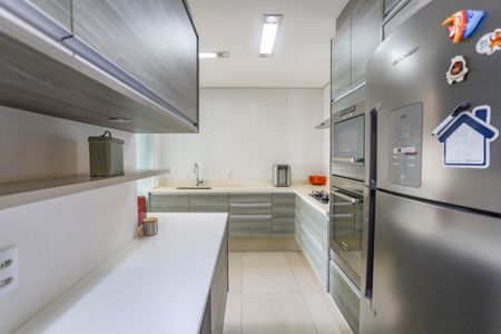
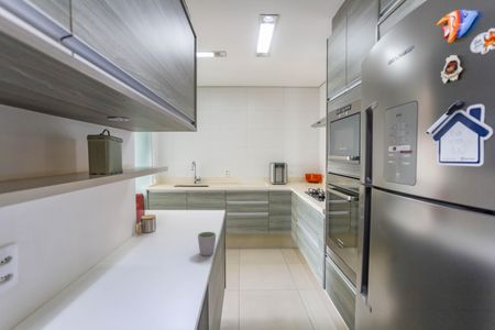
+ mug (207, 242)
